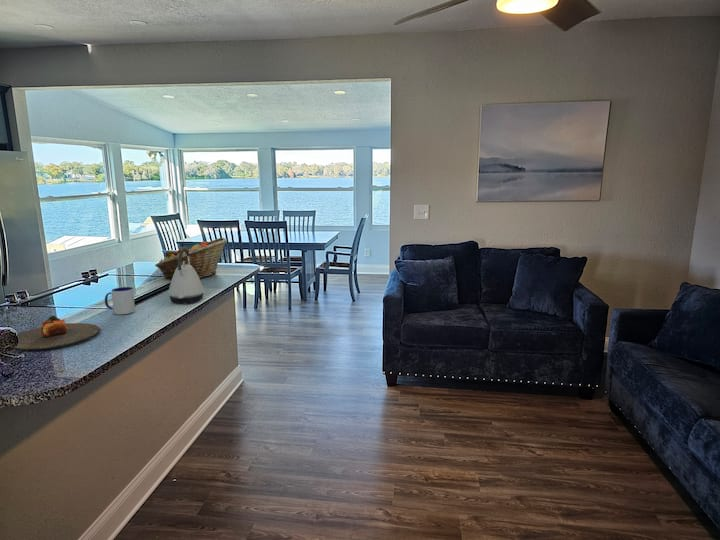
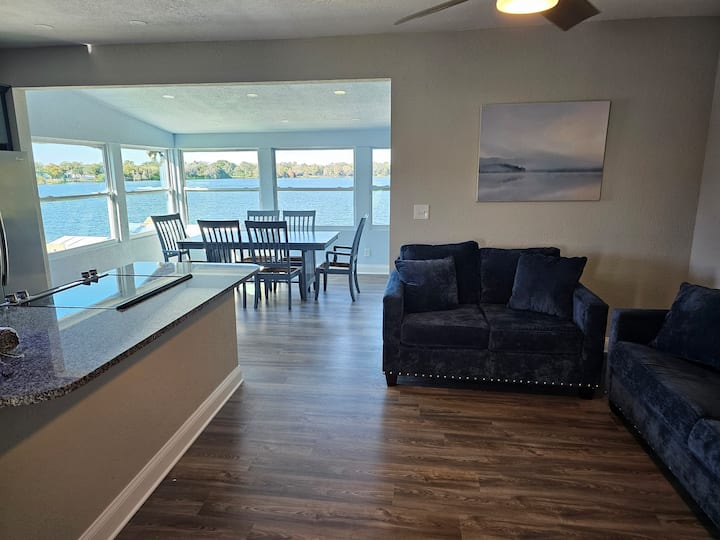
- mug (119, 300)
- plate (53, 326)
- fruit basket (193, 257)
- kettle (185, 274)
